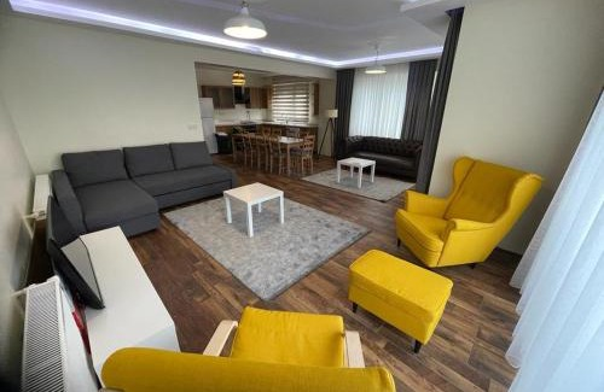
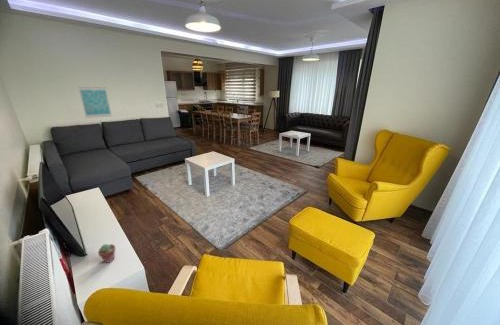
+ potted succulent (107, 252)
+ wall art (96, 102)
